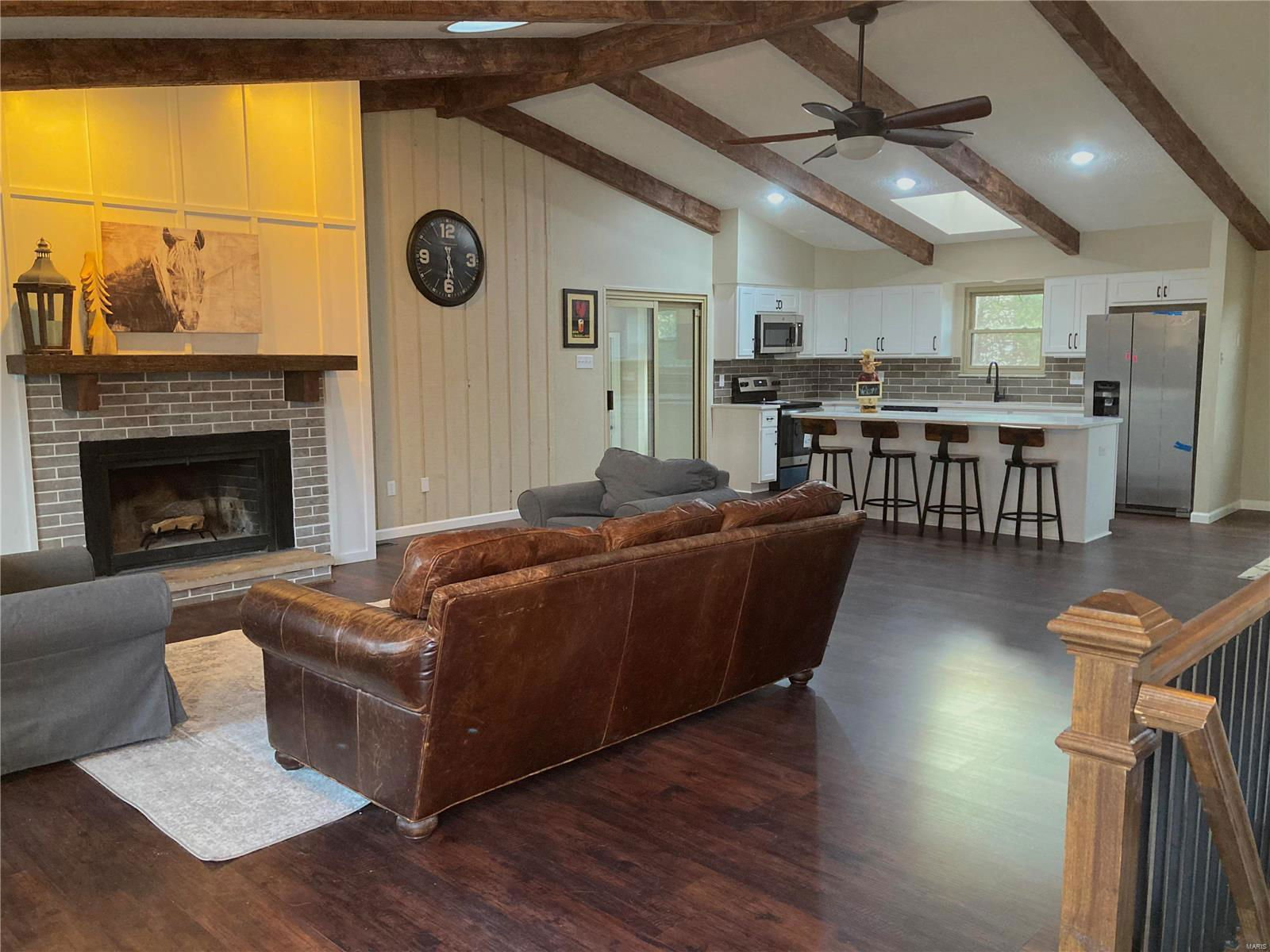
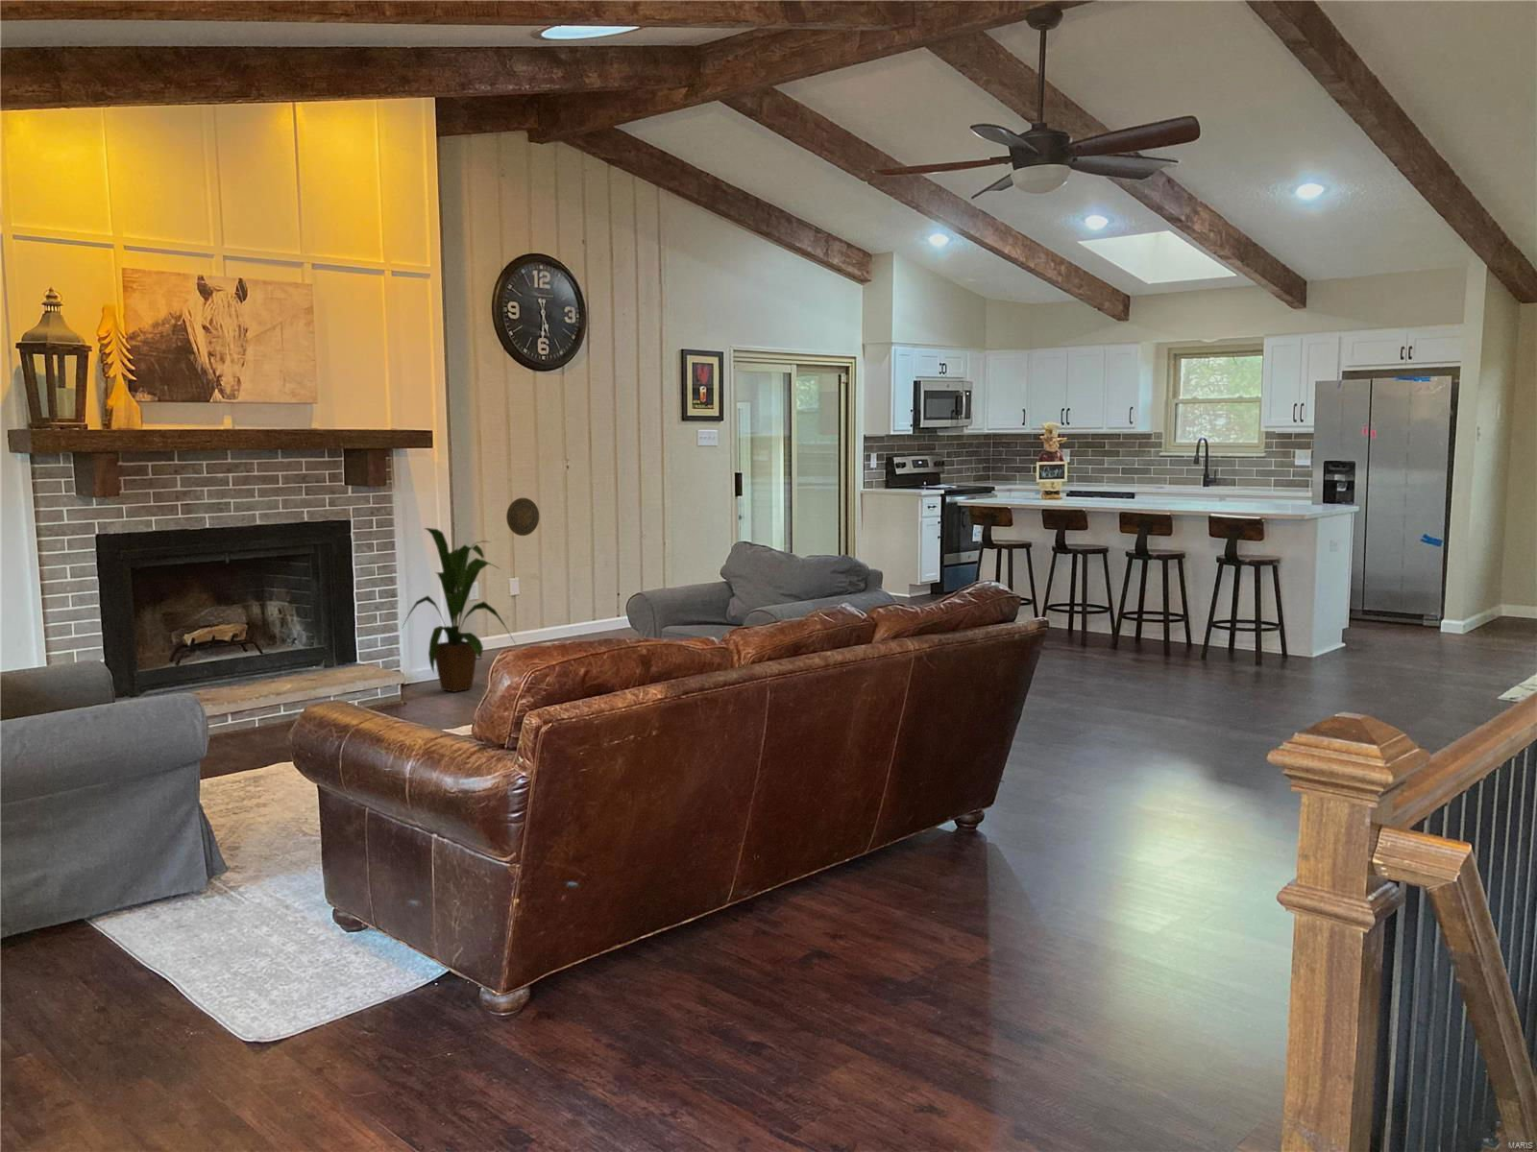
+ house plant (464, 606)
+ decorative plate (524, 517)
